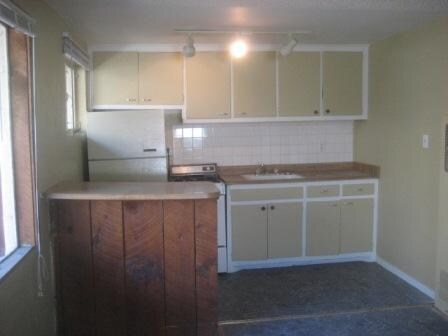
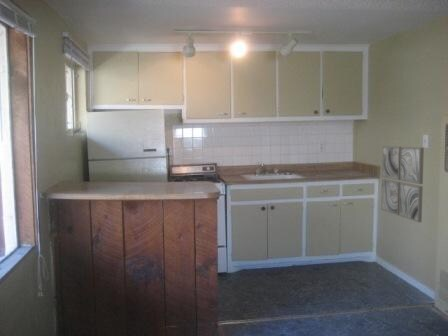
+ wall art (400, 180)
